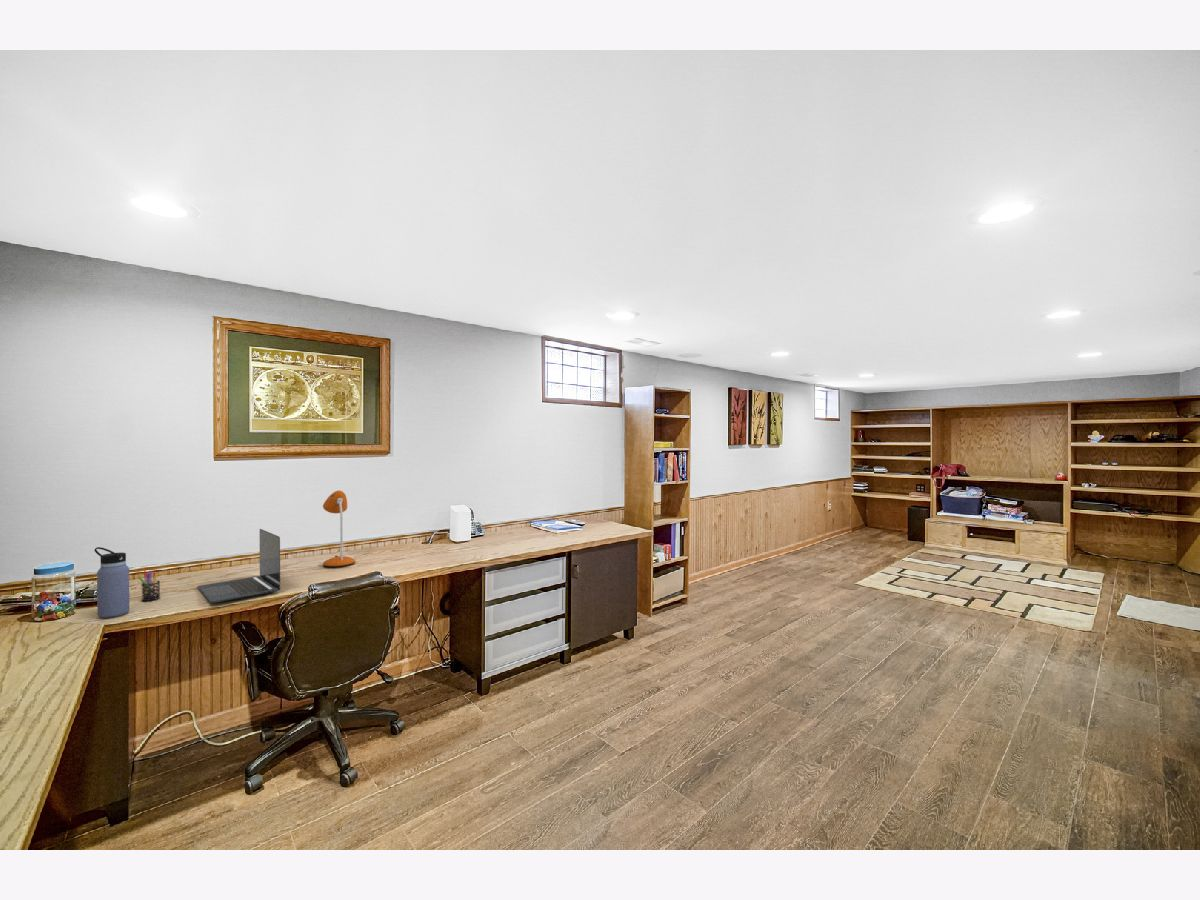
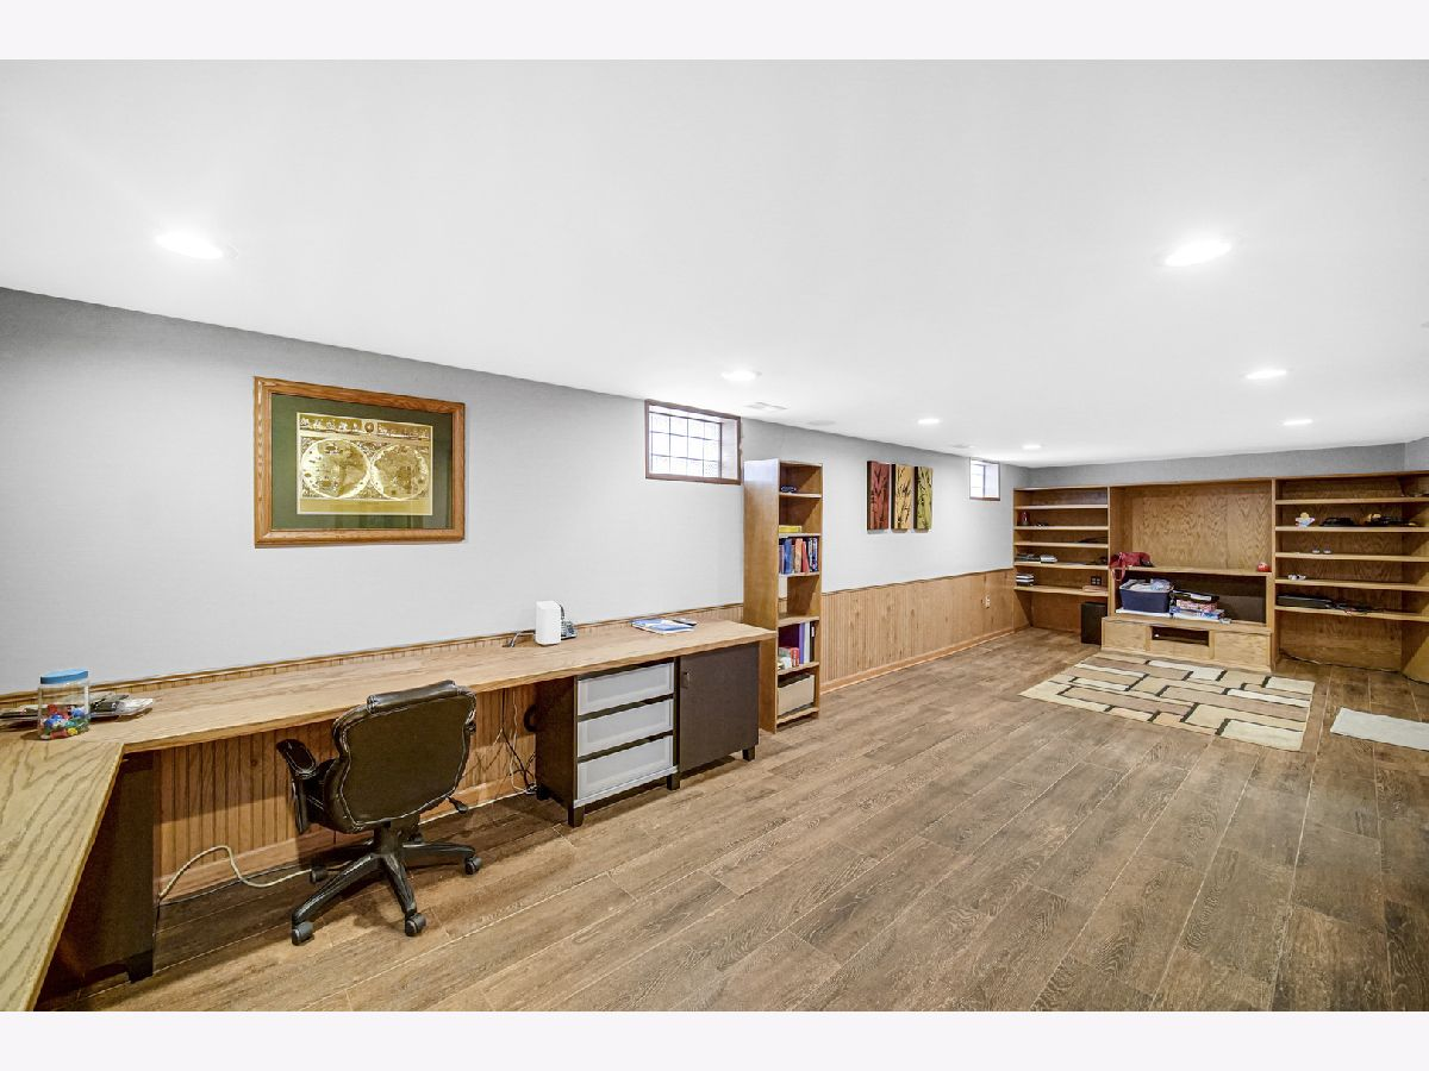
- pen holder (148, 585)
- water bottle (112, 579)
- desk lamp (340, 526)
- laptop (243, 578)
